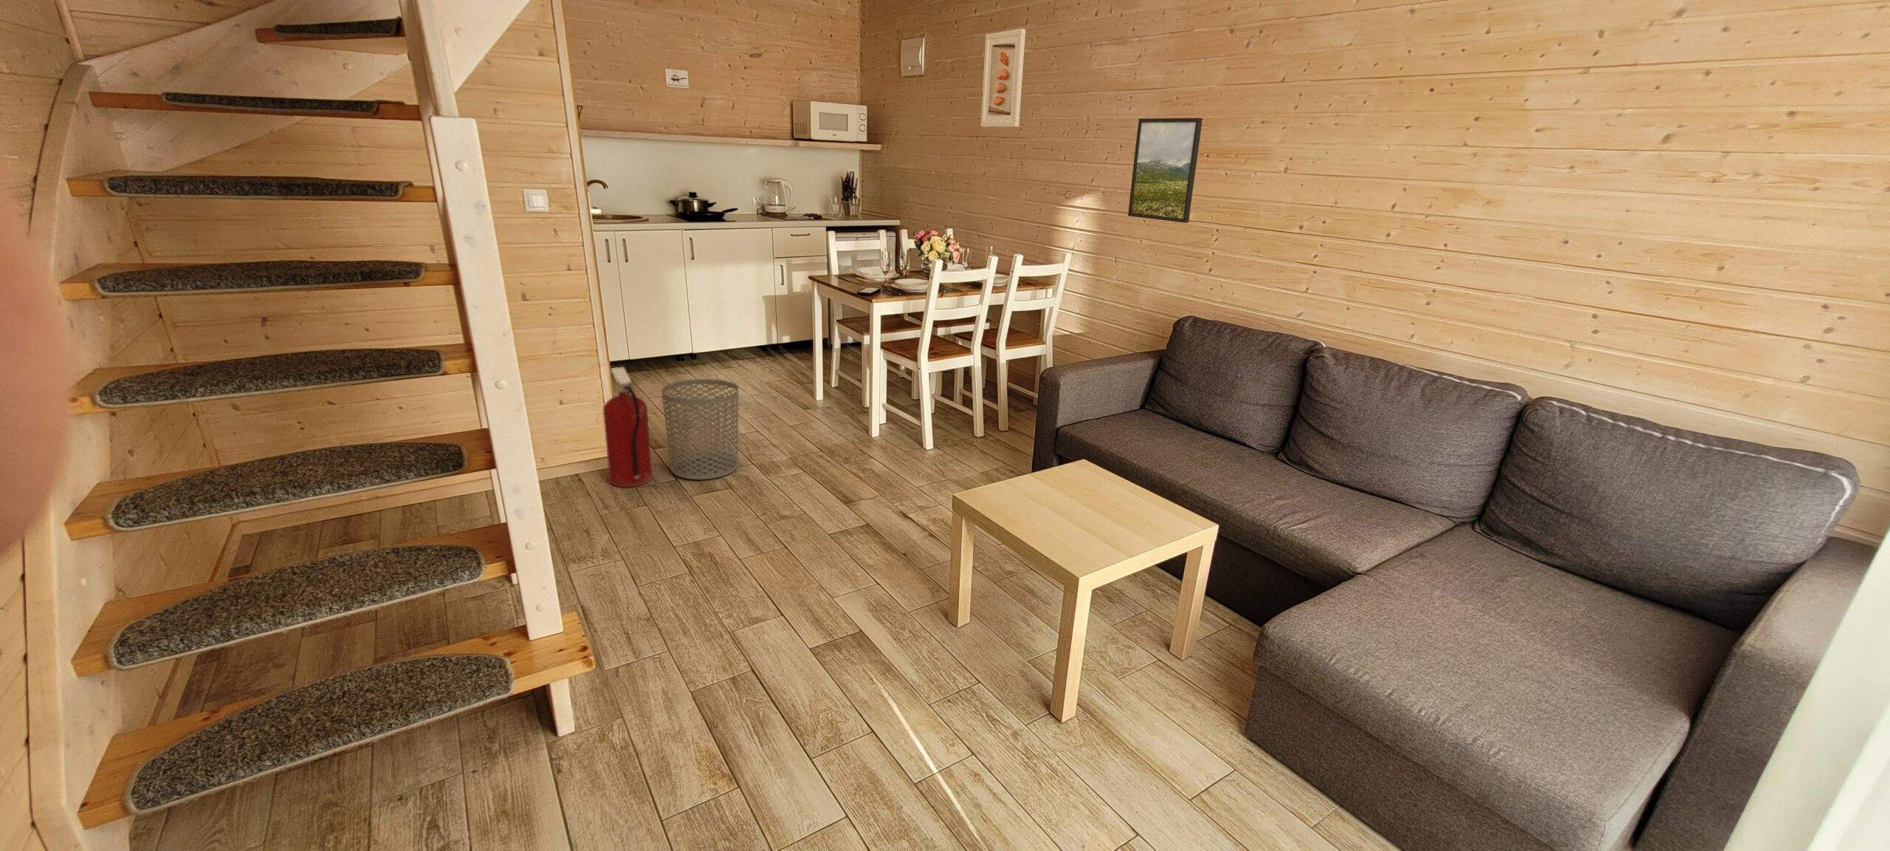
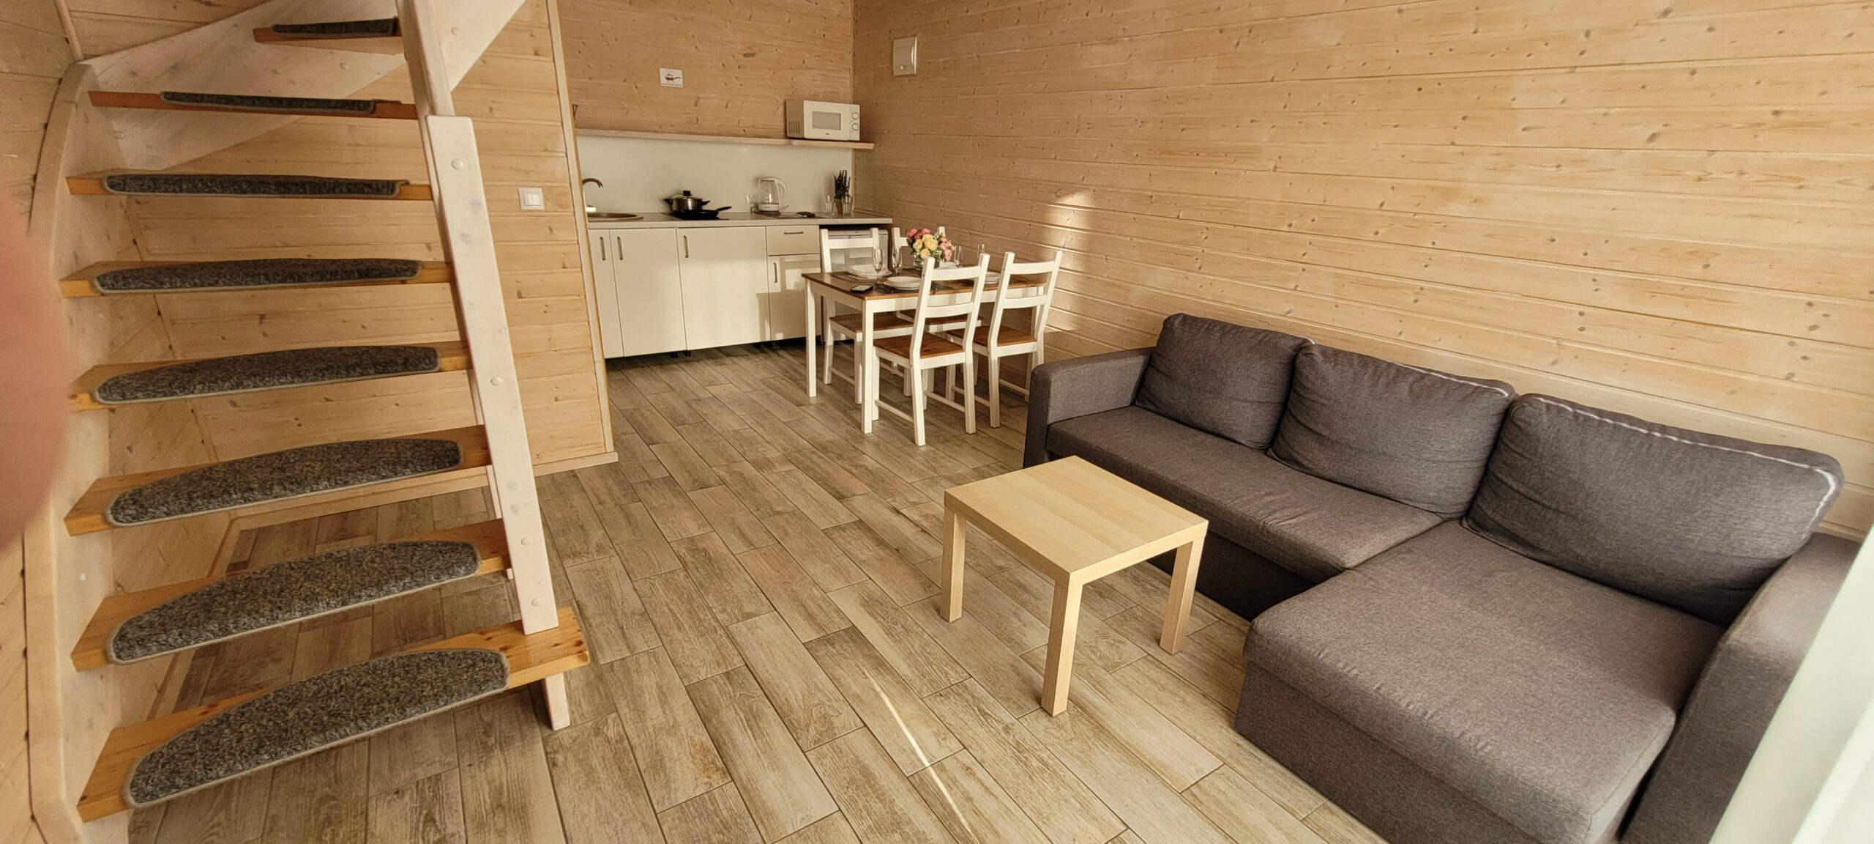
- waste bin (704, 430)
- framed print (1002, 80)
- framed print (1163, 169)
- fire extinguisher (629, 429)
